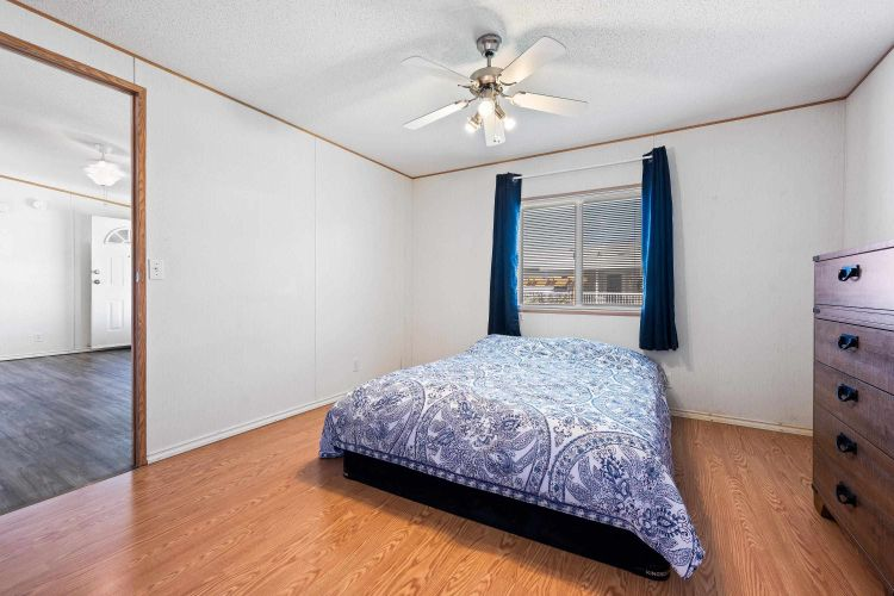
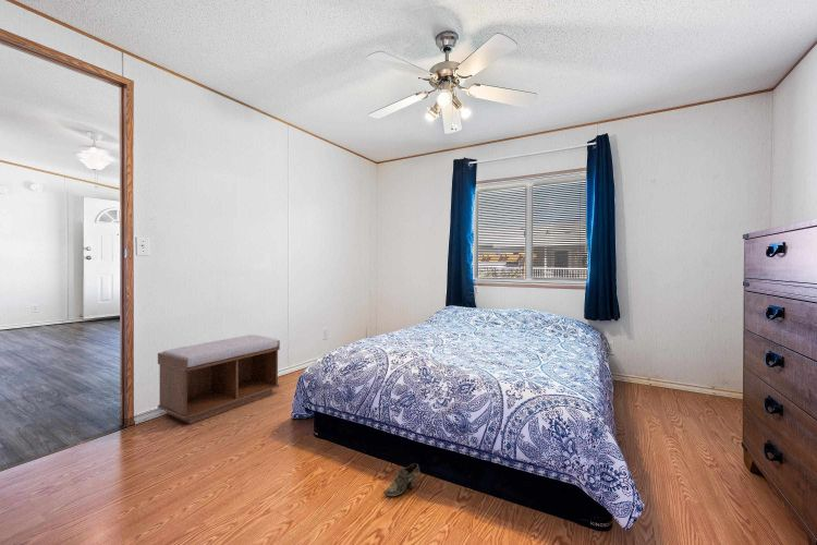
+ shoe (402, 479)
+ bench (223, 373)
